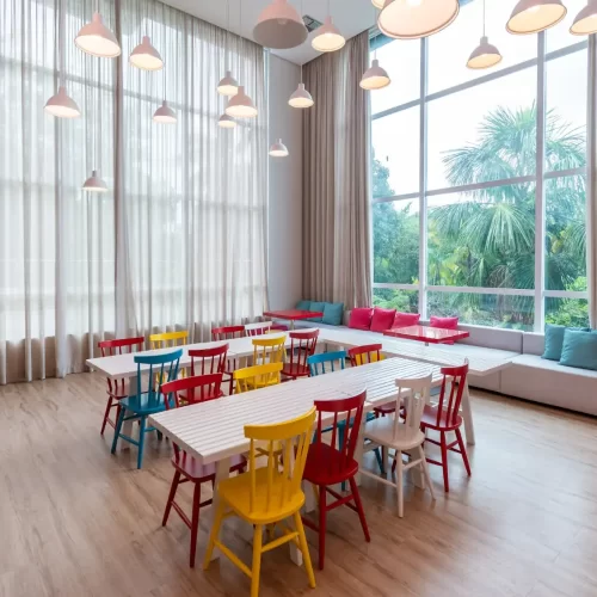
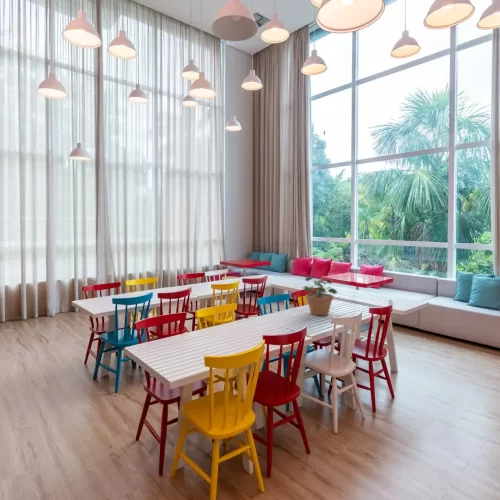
+ potted plant (321, 295)
